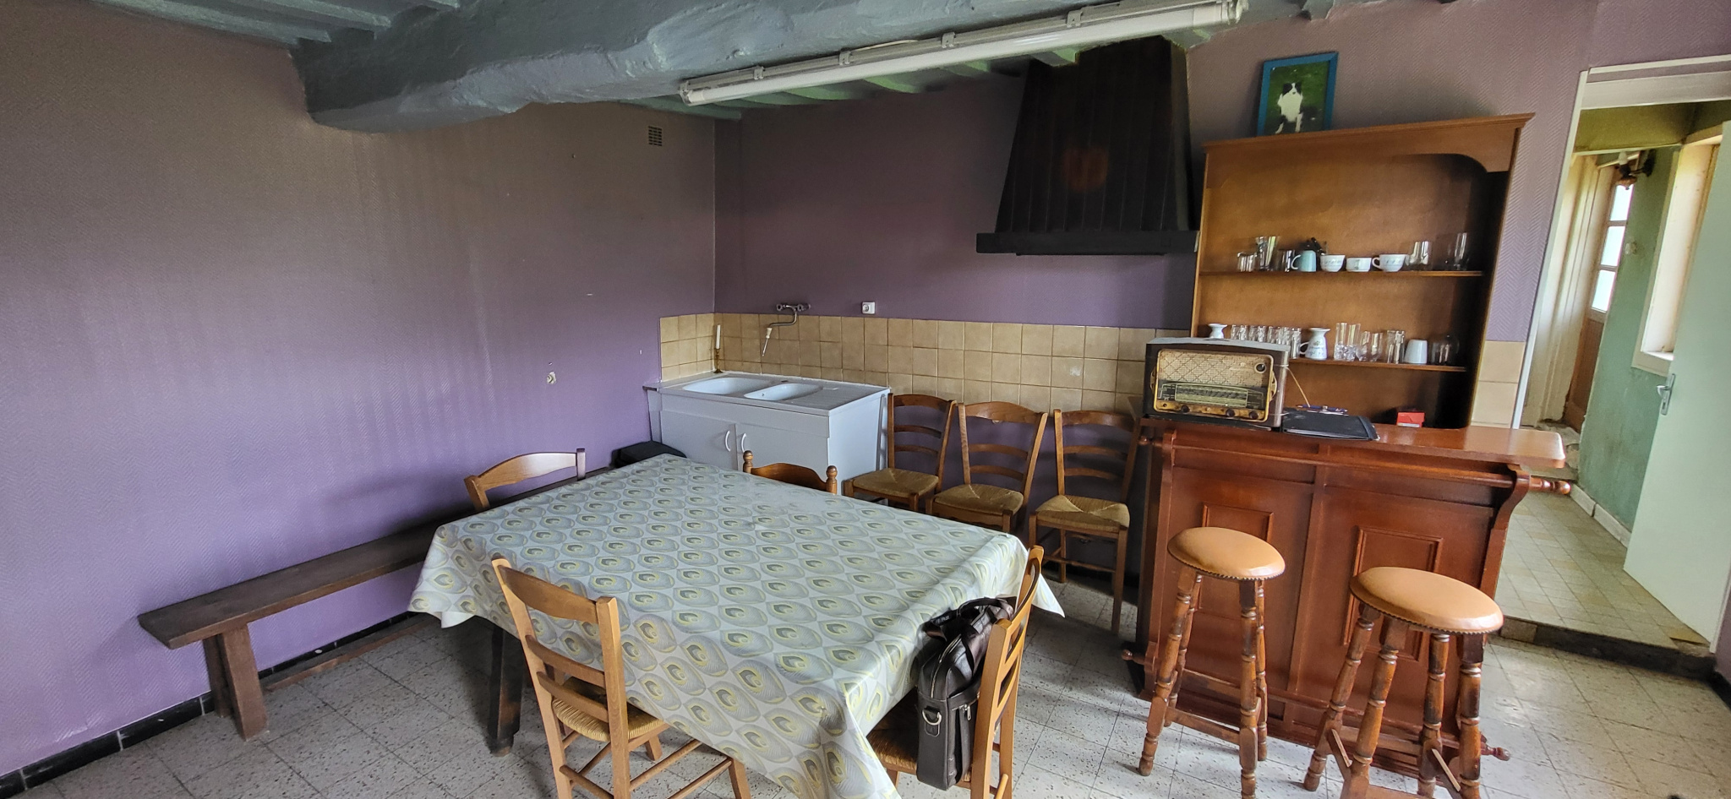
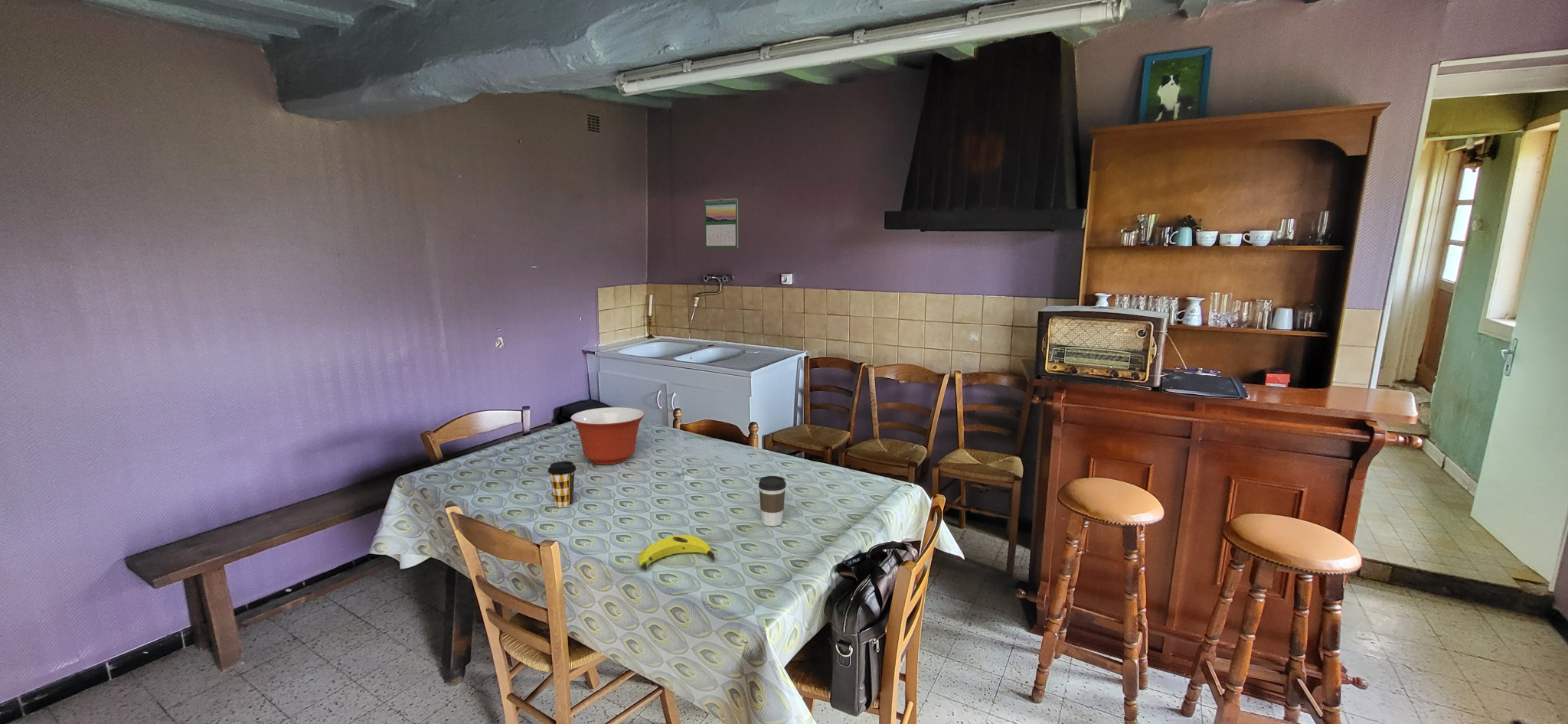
+ coffee cup (772, 501)
+ calendar (720, 223)
+ mixing bowl (609, 437)
+ banana (676, 553)
+ coffee cup (563, 484)
